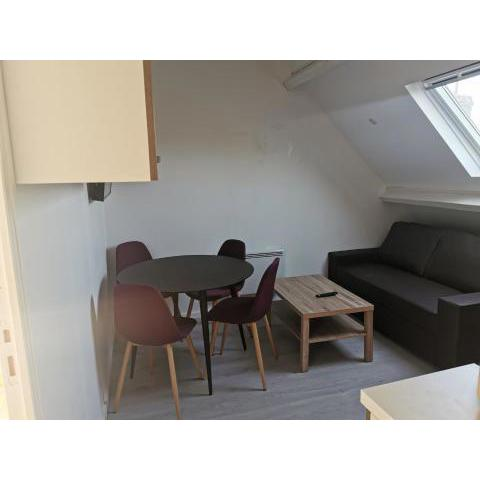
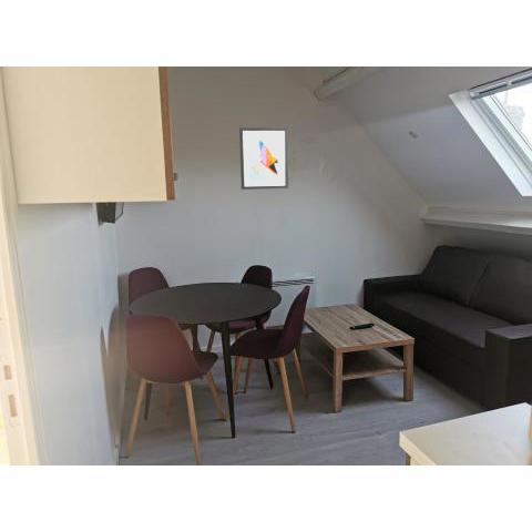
+ wall art (264, 158)
